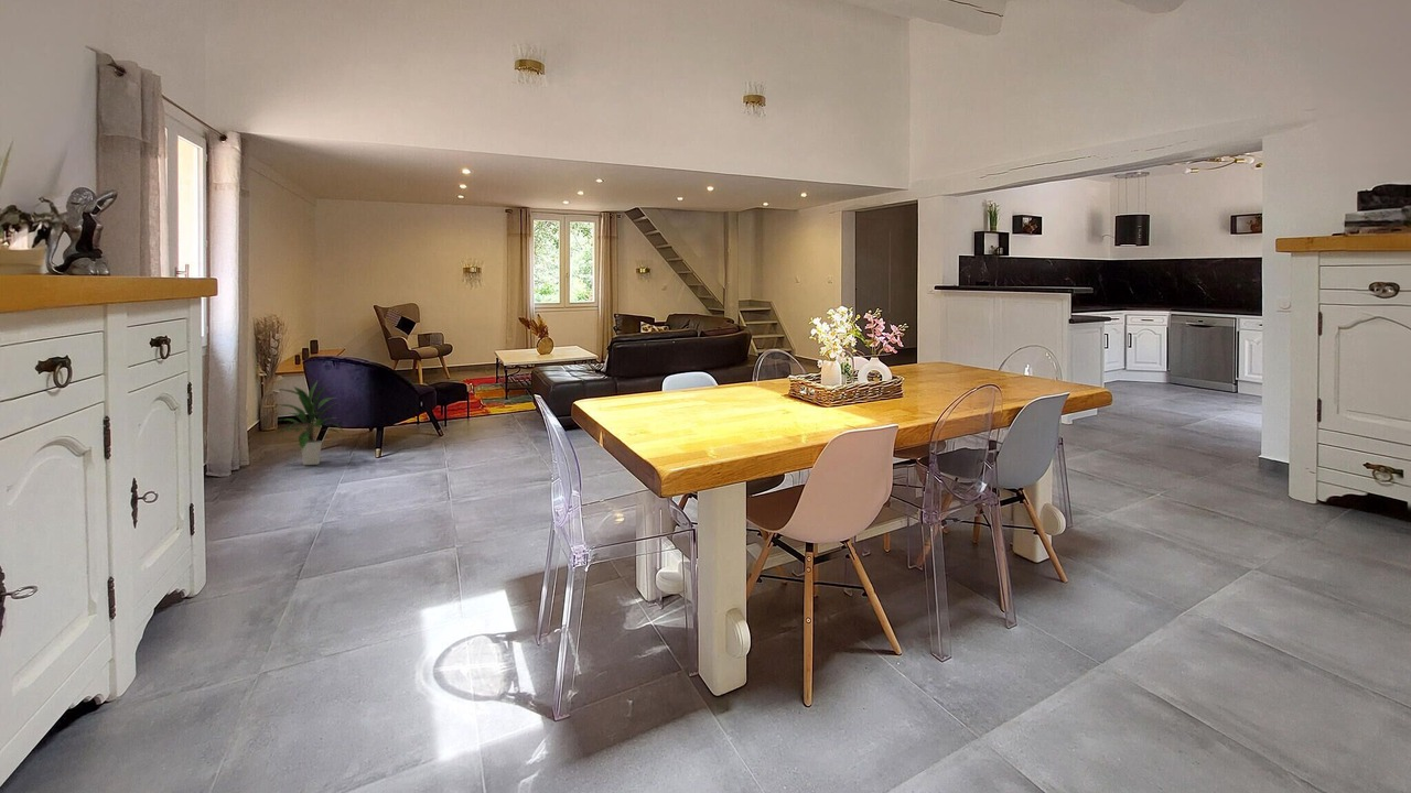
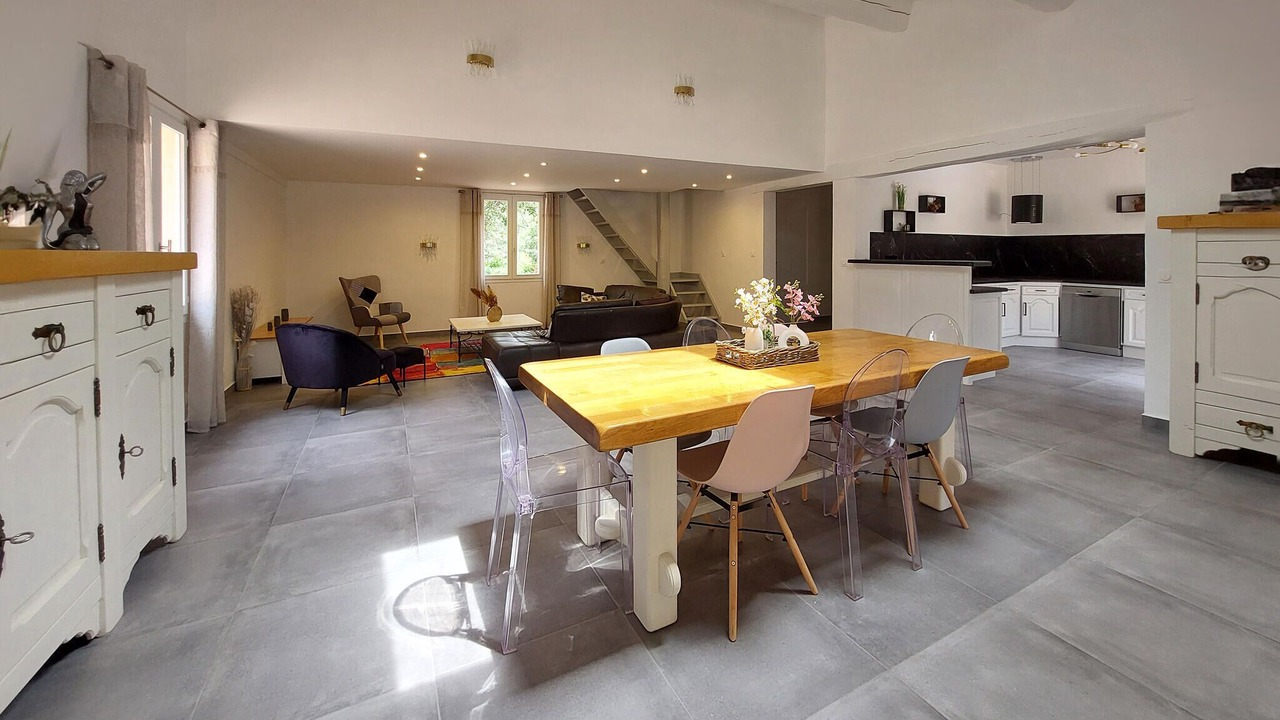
- indoor plant (309, 422)
